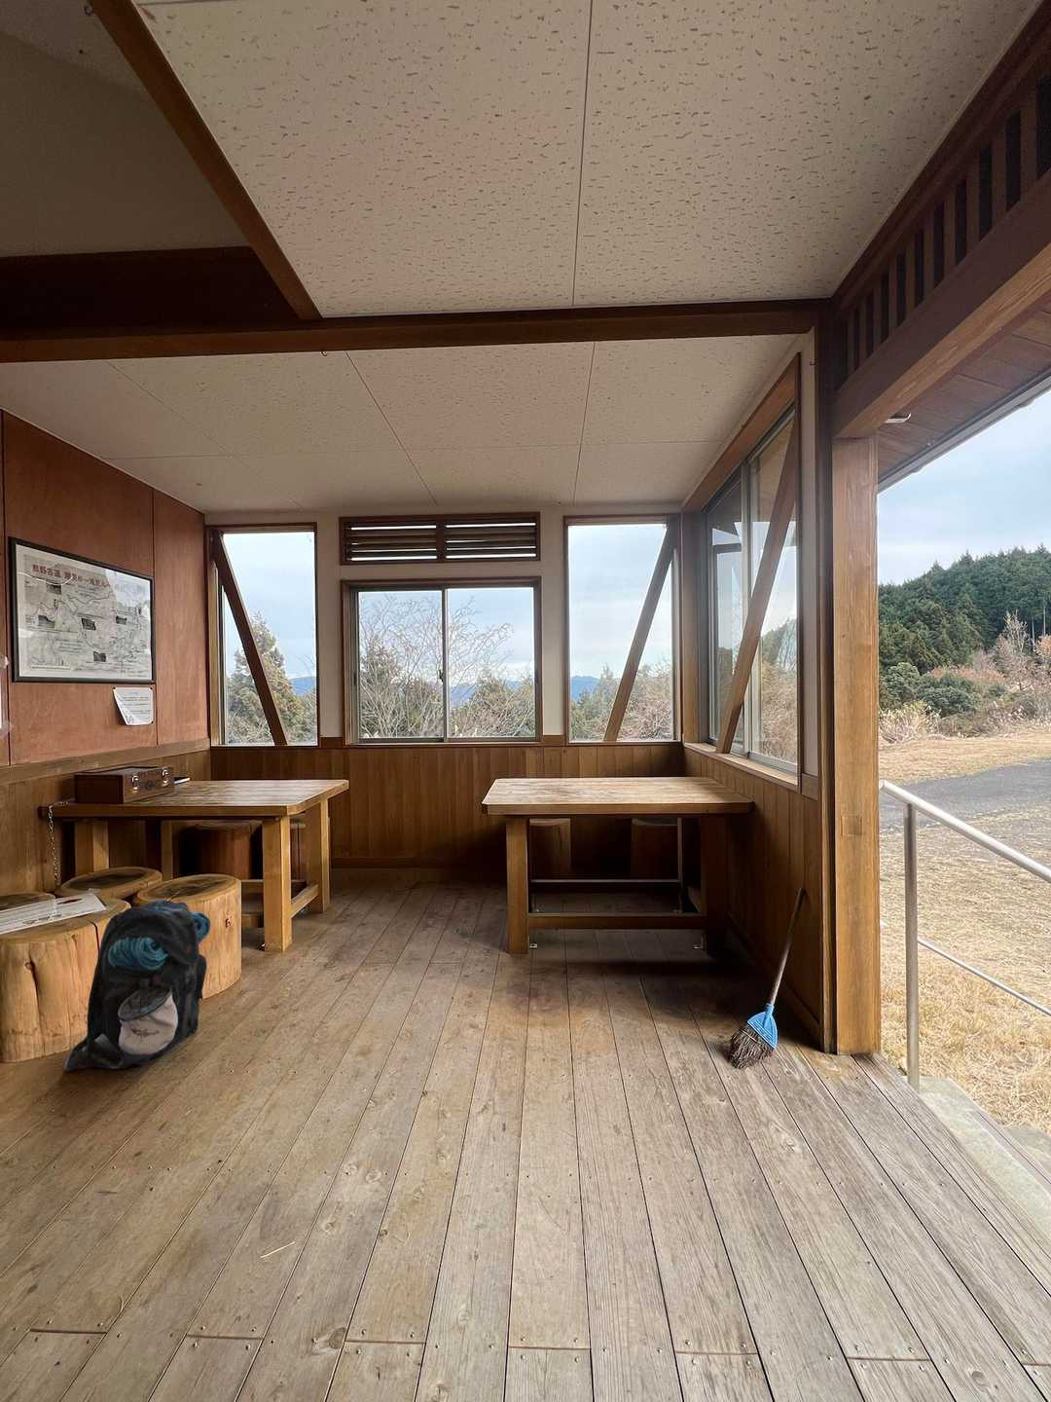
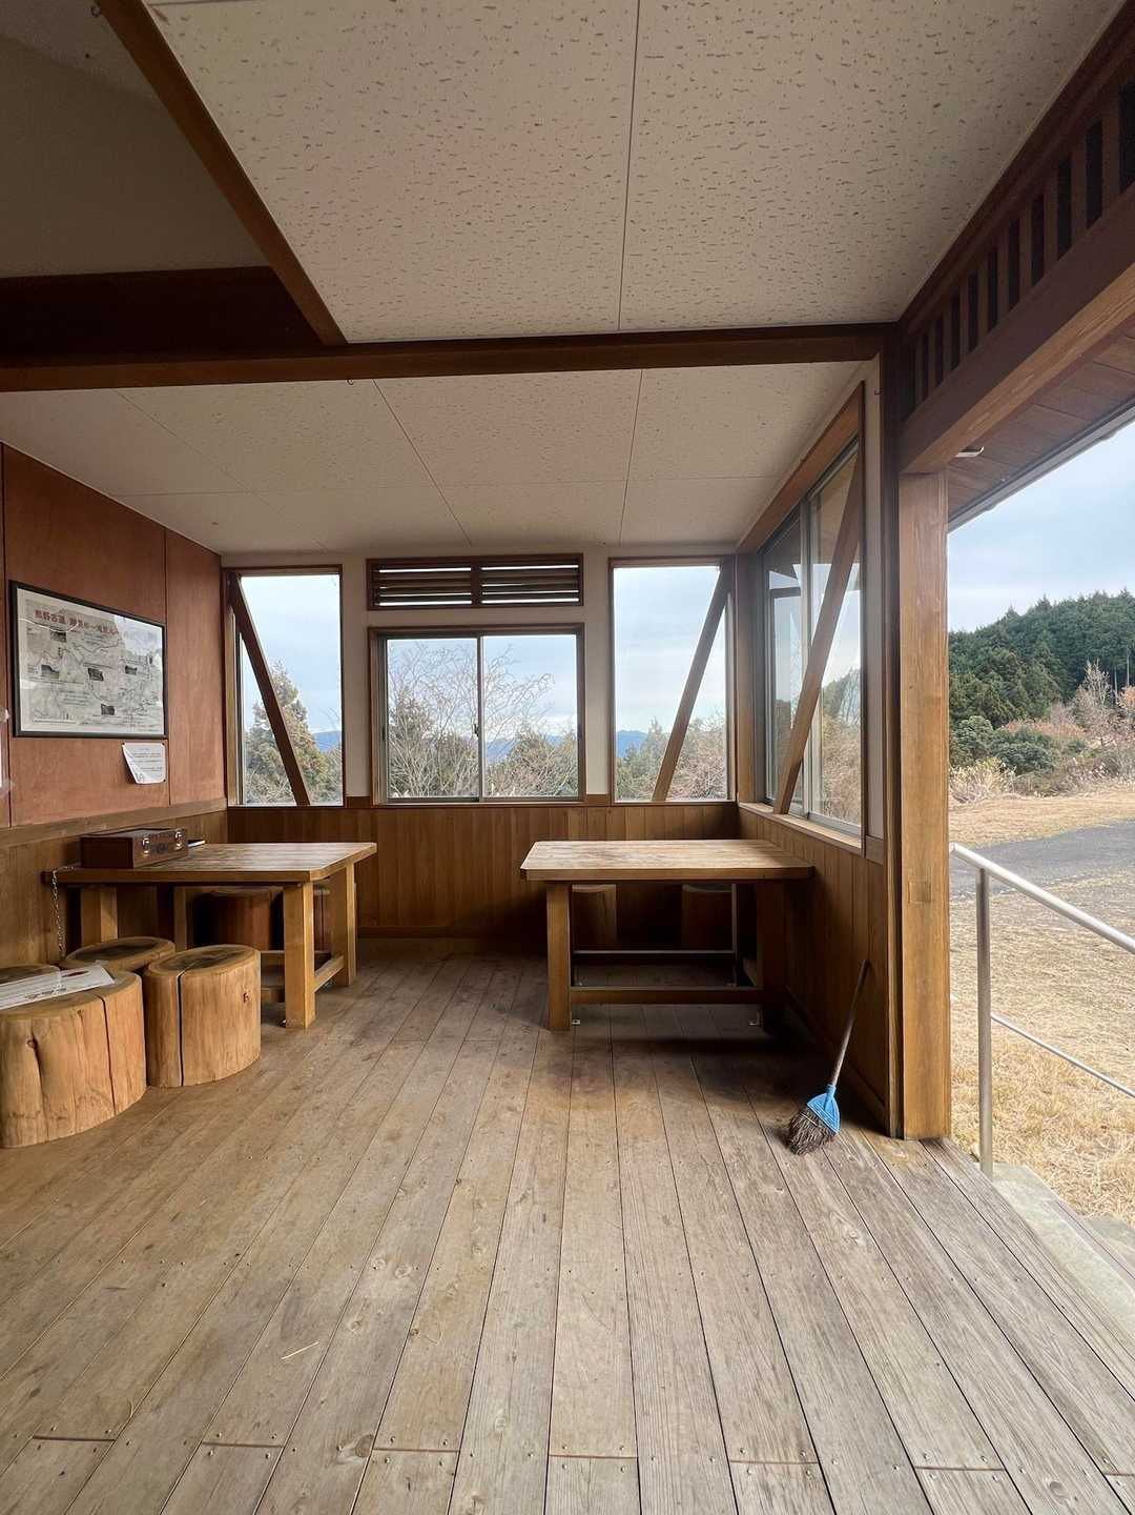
- backpack (152, 973)
